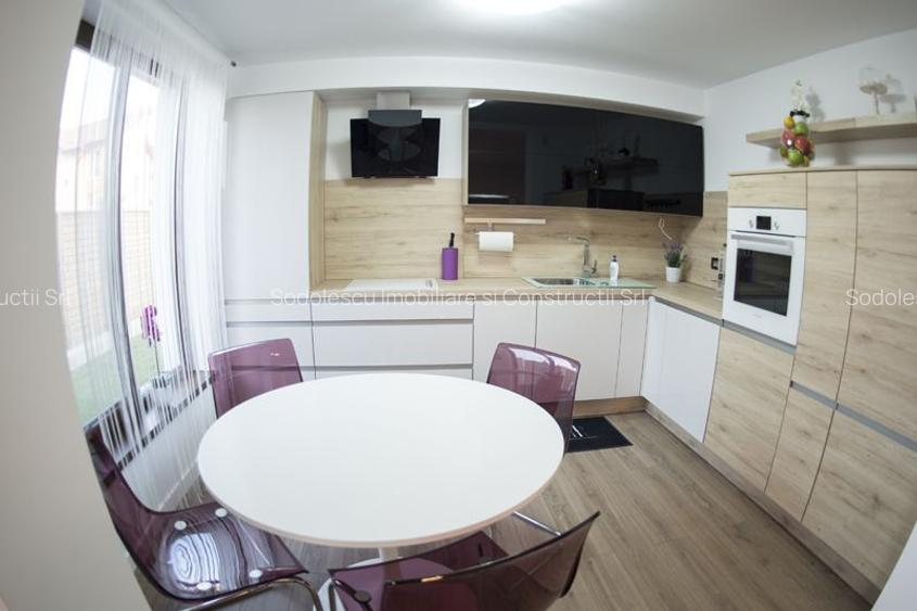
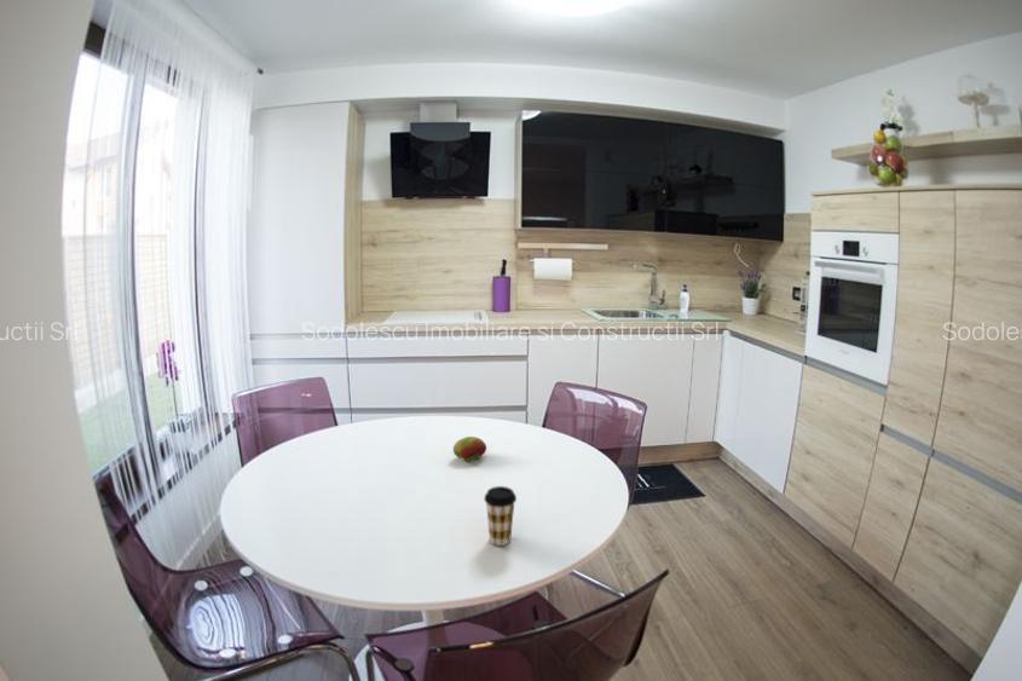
+ fruit (469, 448)
+ coffee cup (500, 515)
